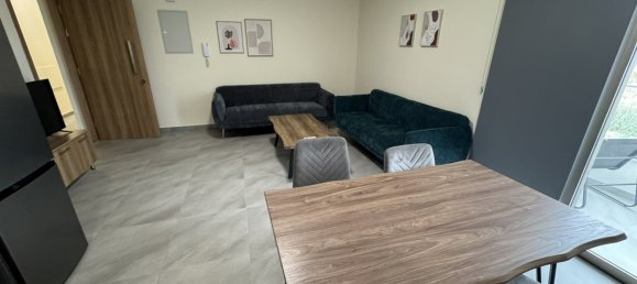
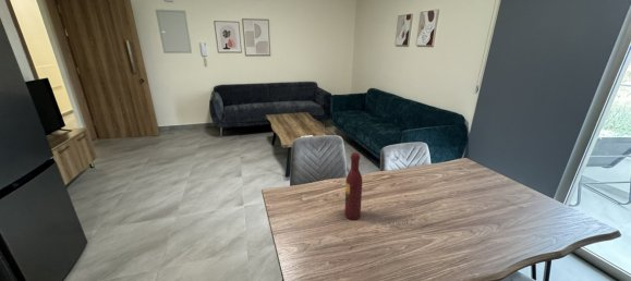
+ wine bottle (353, 185)
